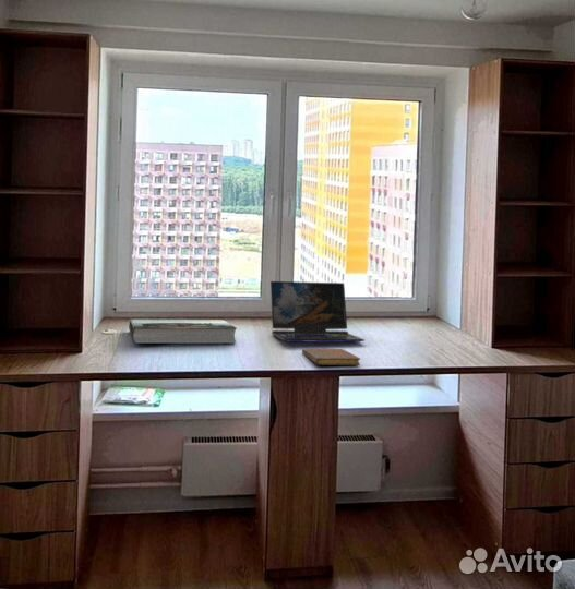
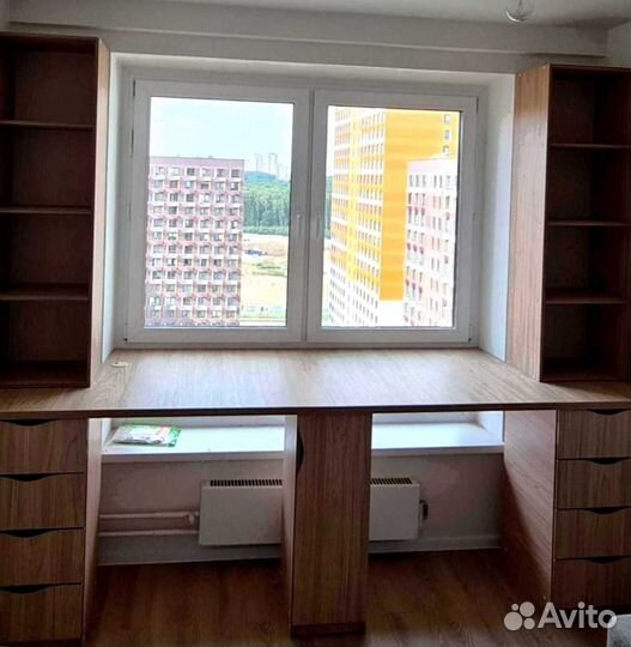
- book (180, 330)
- notebook (330, 356)
- laptop (315, 311)
